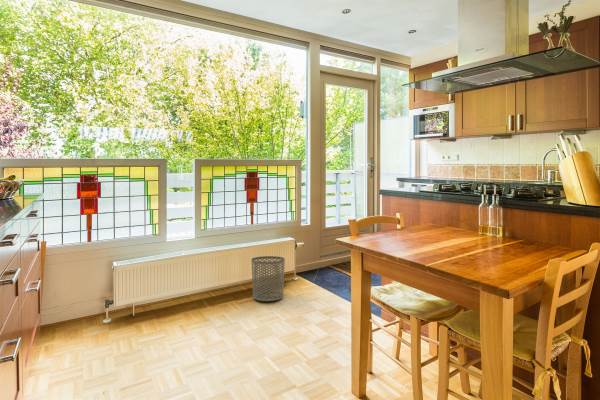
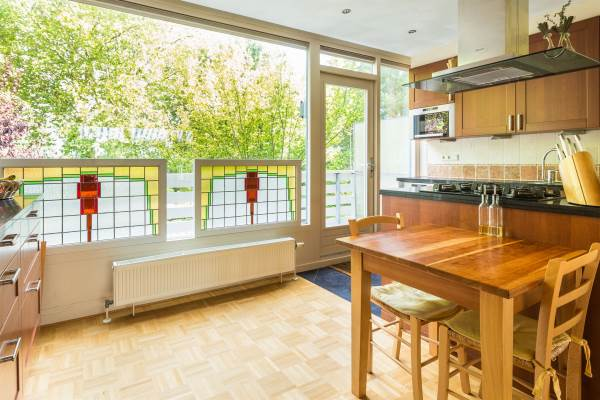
- waste bin (268, 278)
